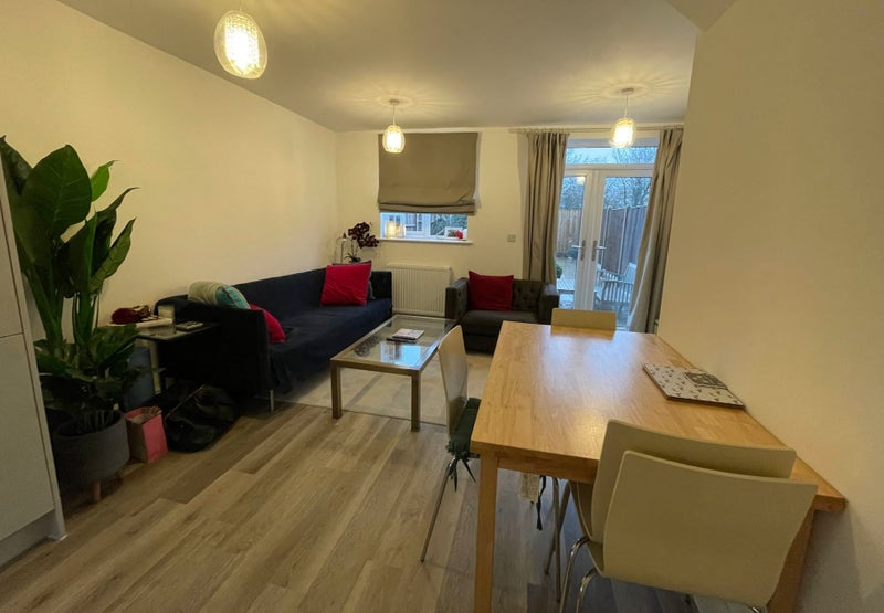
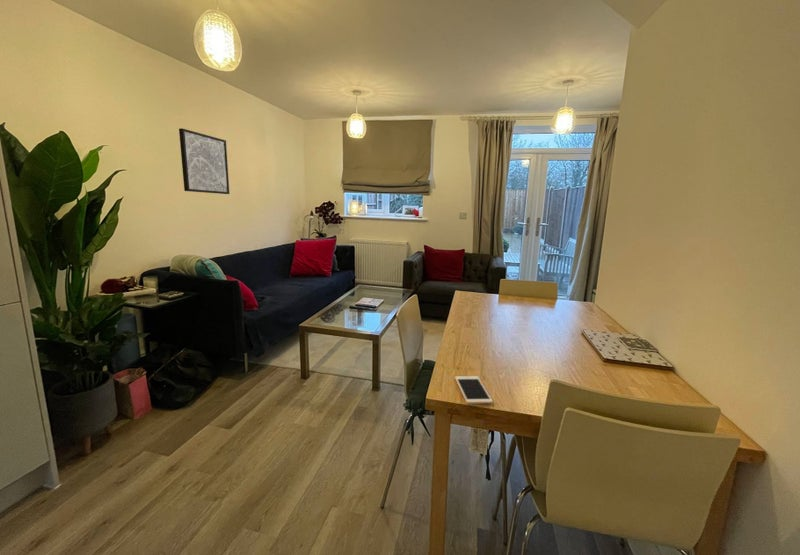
+ wall art (206, 164)
+ cell phone (472, 388)
